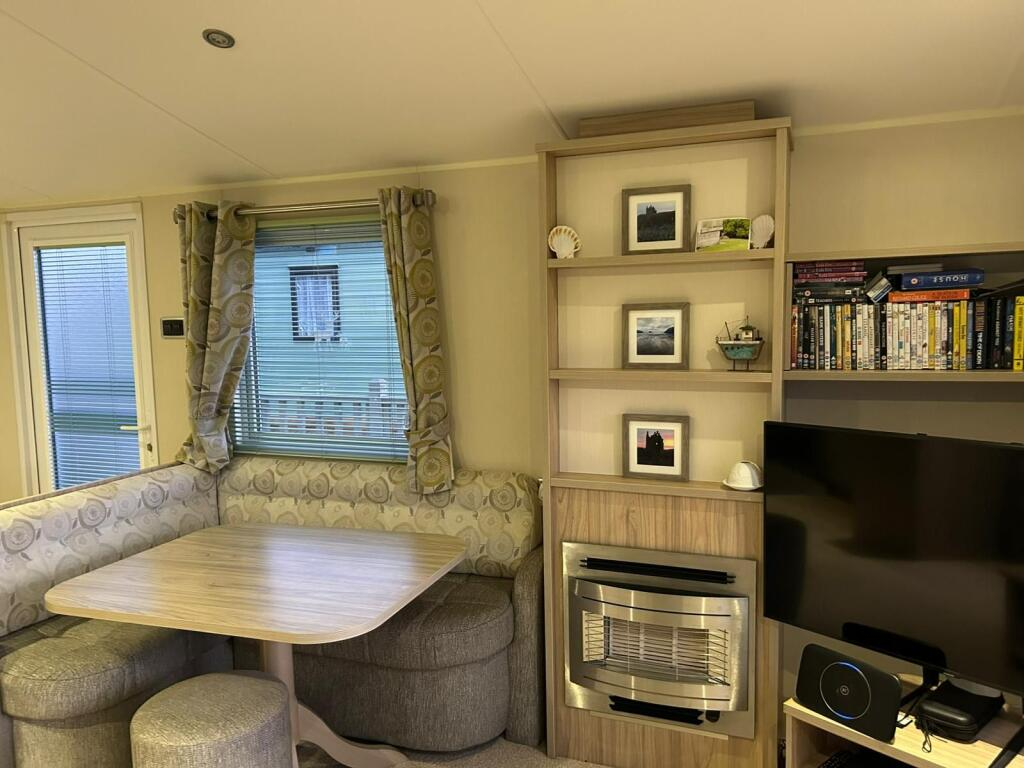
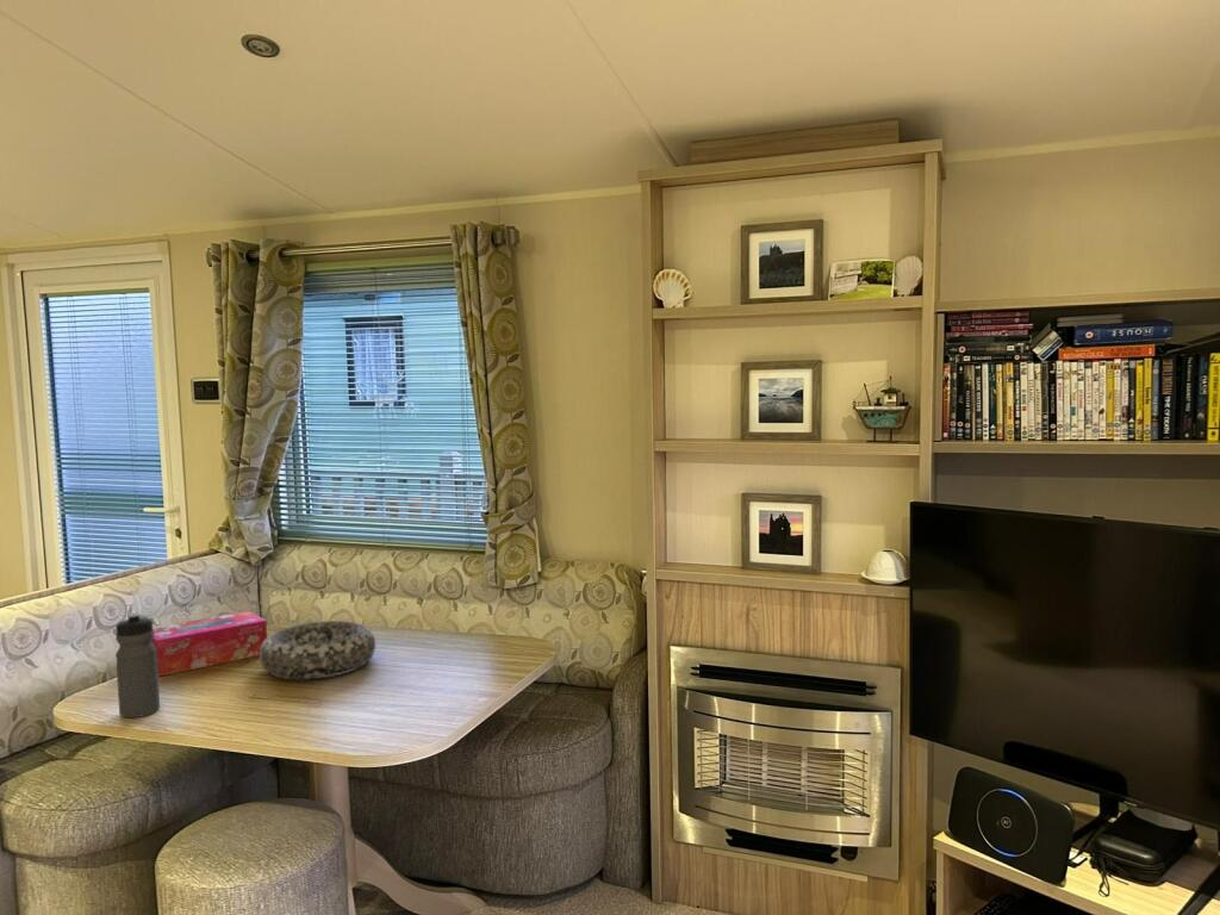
+ water bottle (136, 662)
+ tissue box (206, 641)
+ decorative bowl (318, 649)
